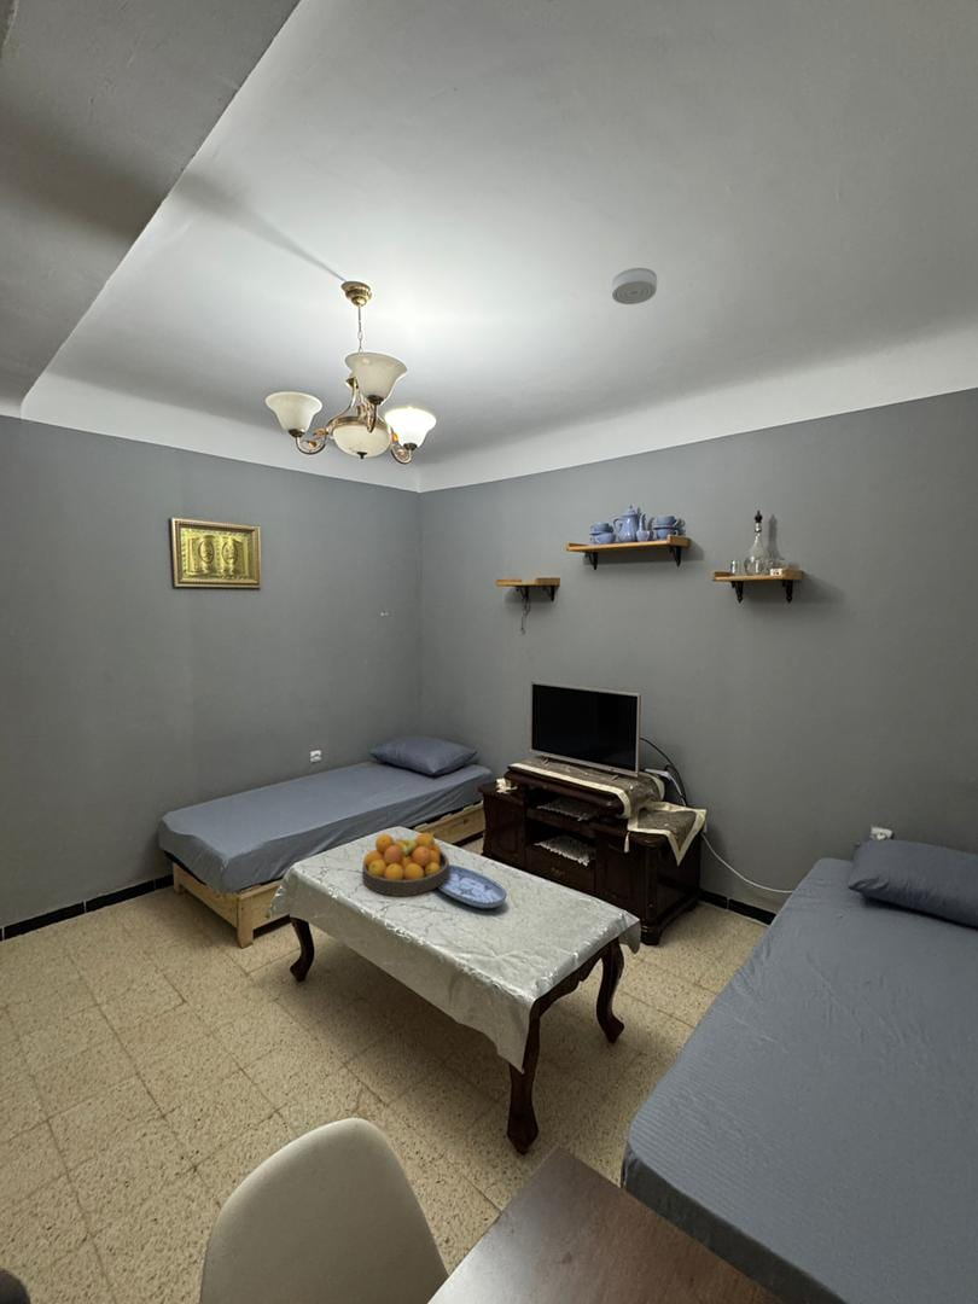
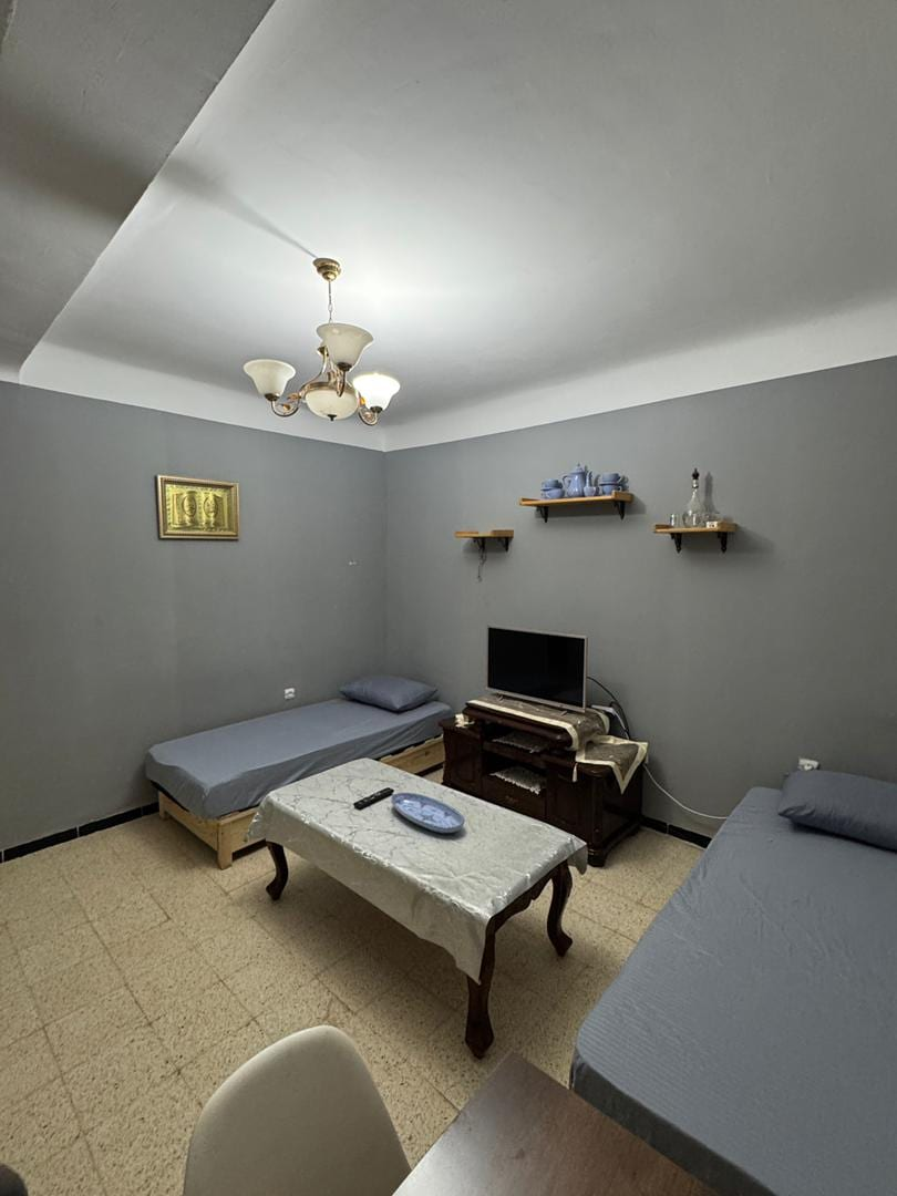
- smoke detector (634, 286)
- fruit bowl (406, 855)
